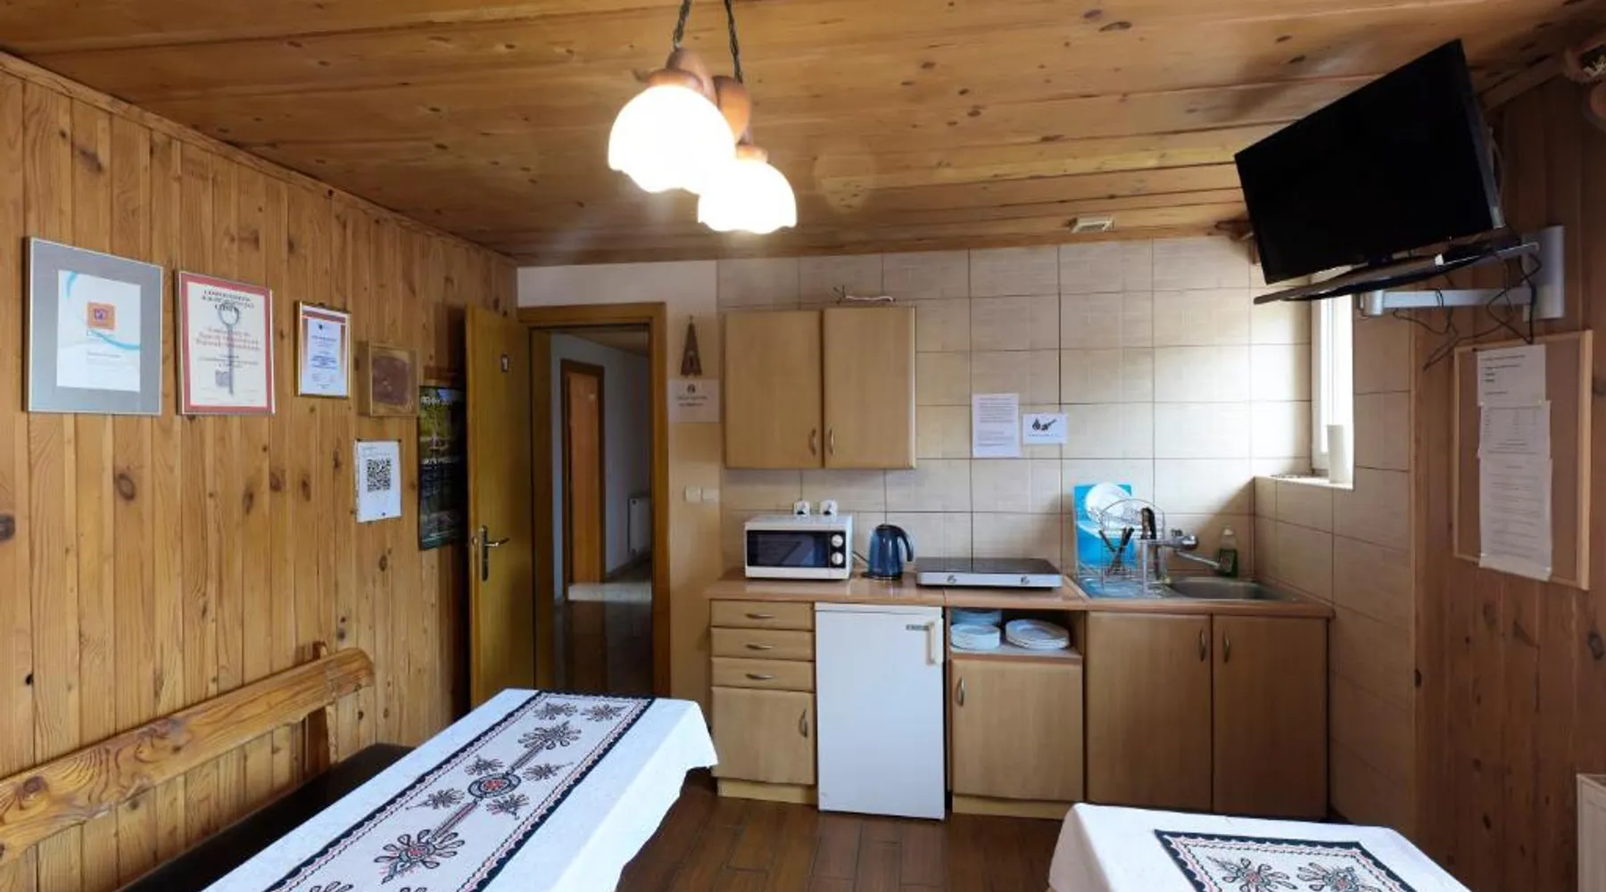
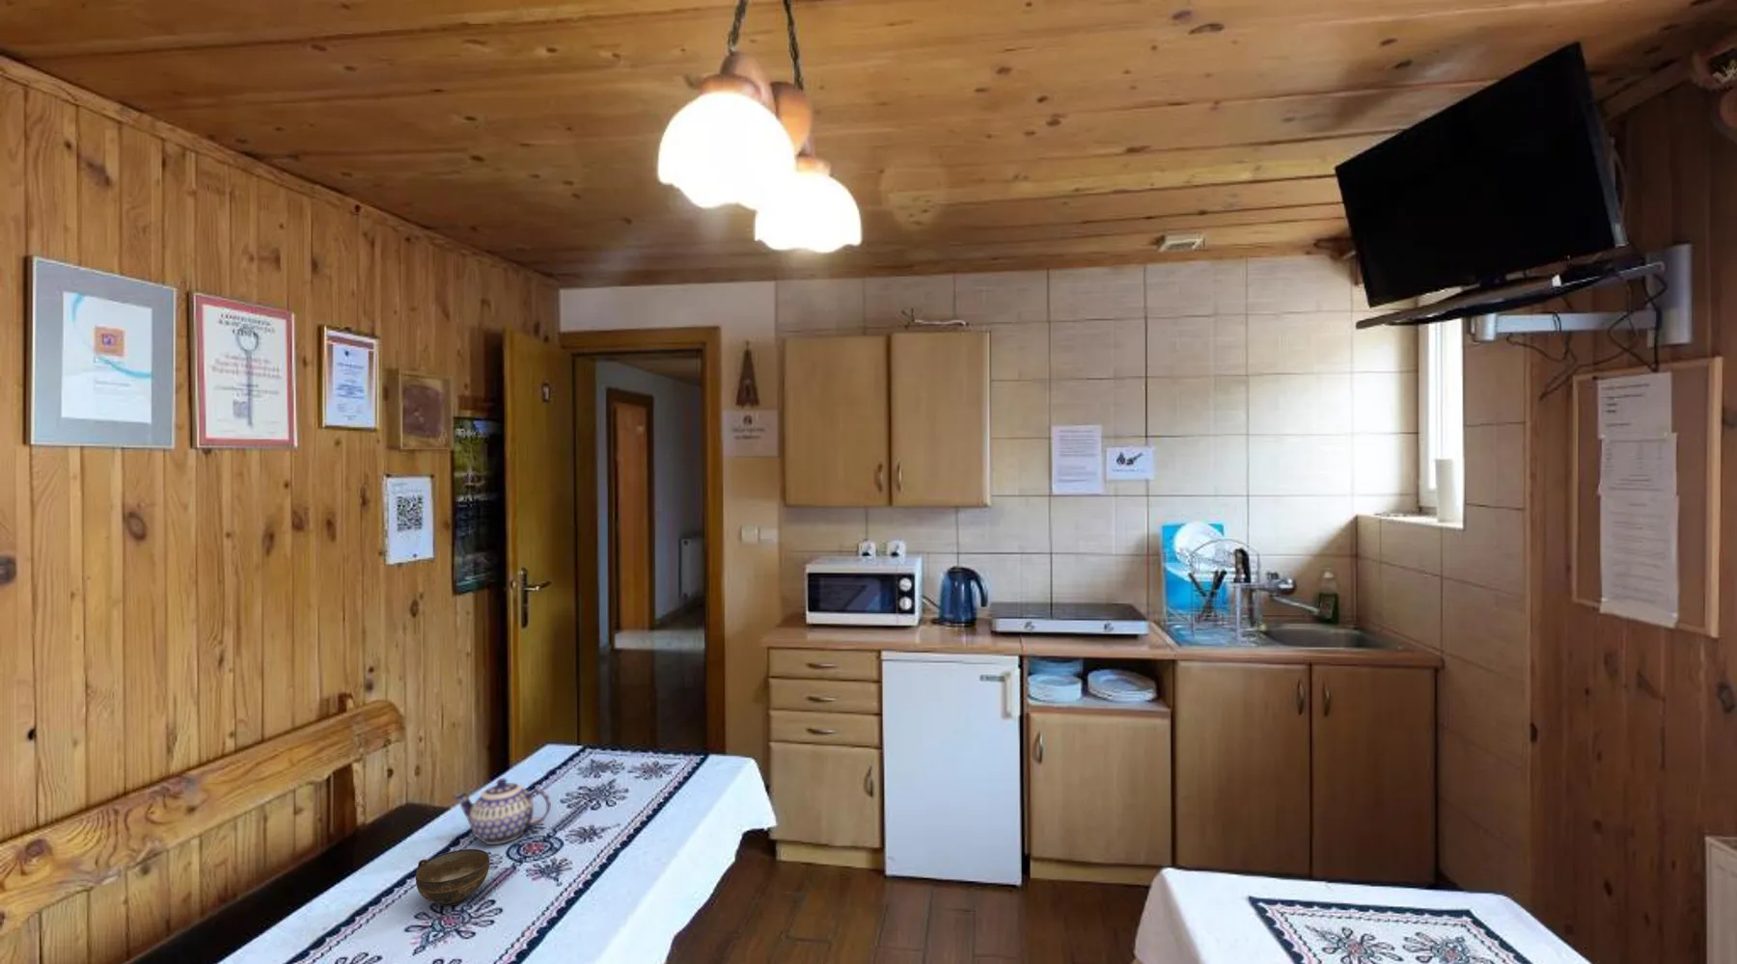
+ cup (448, 880)
+ teapot (501, 807)
